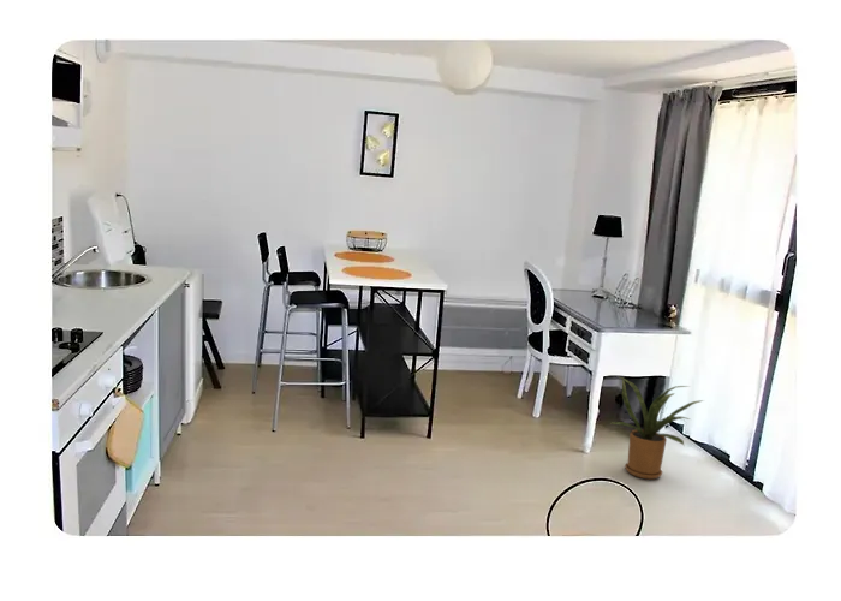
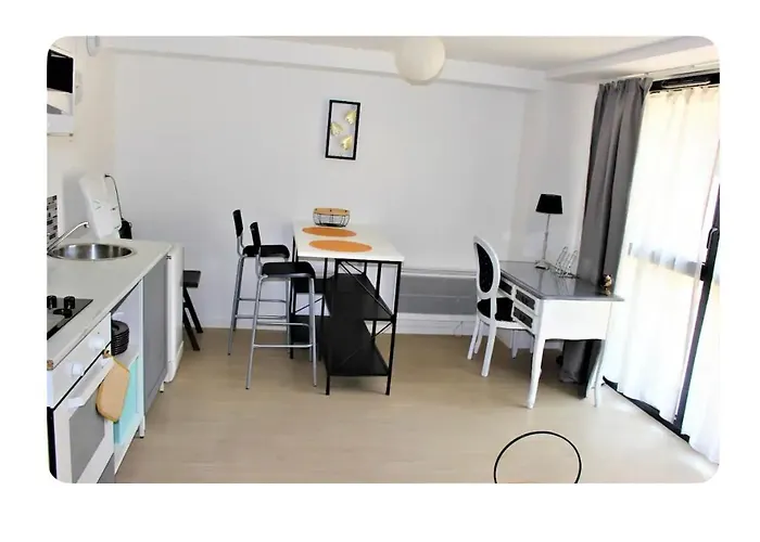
- house plant (654, 424)
